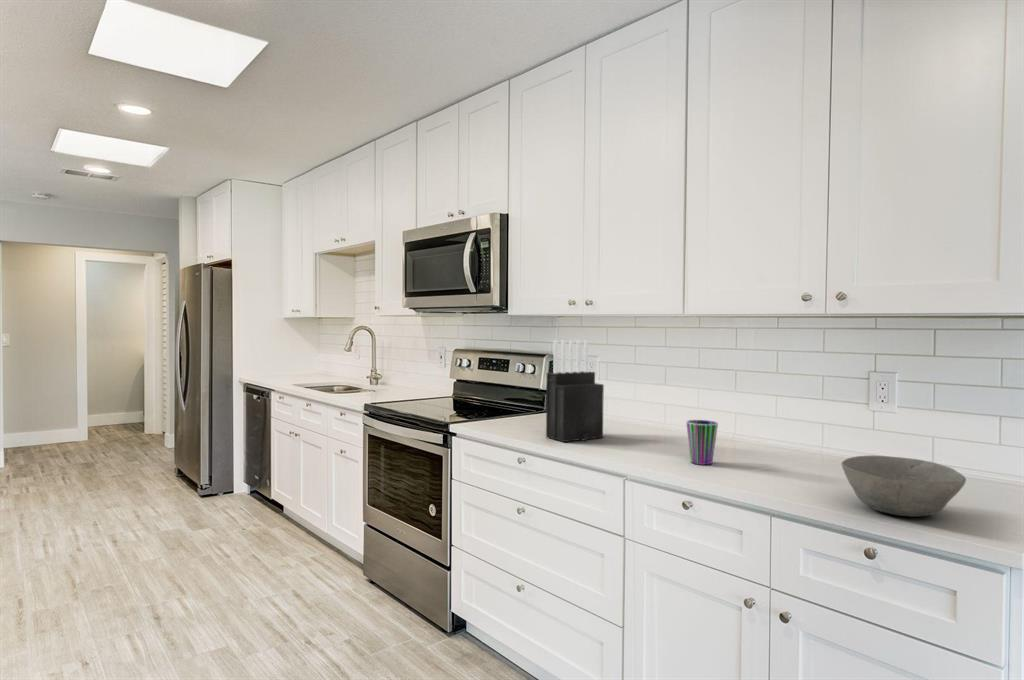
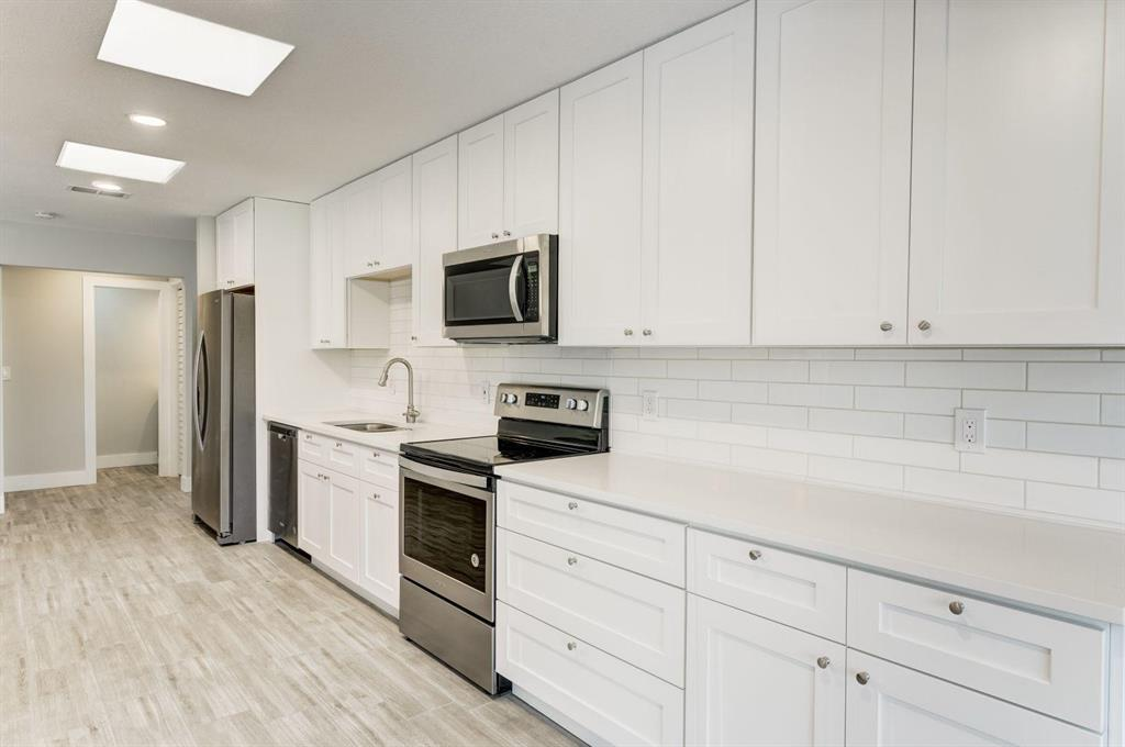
- cup (701, 442)
- bowl (899, 488)
- knife block (576, 389)
